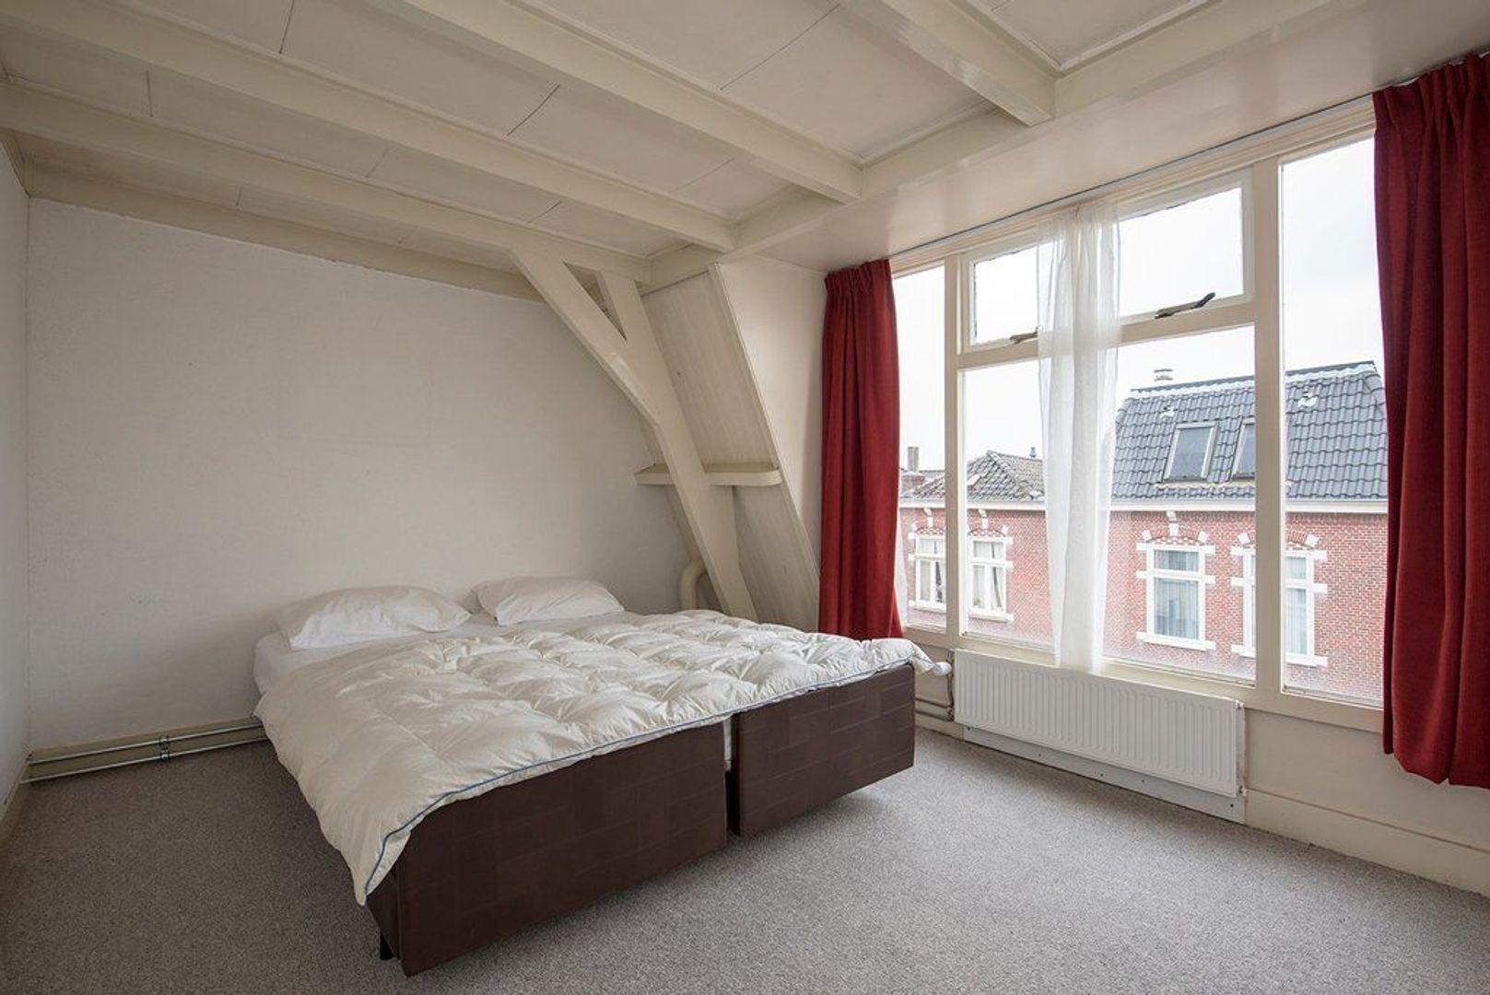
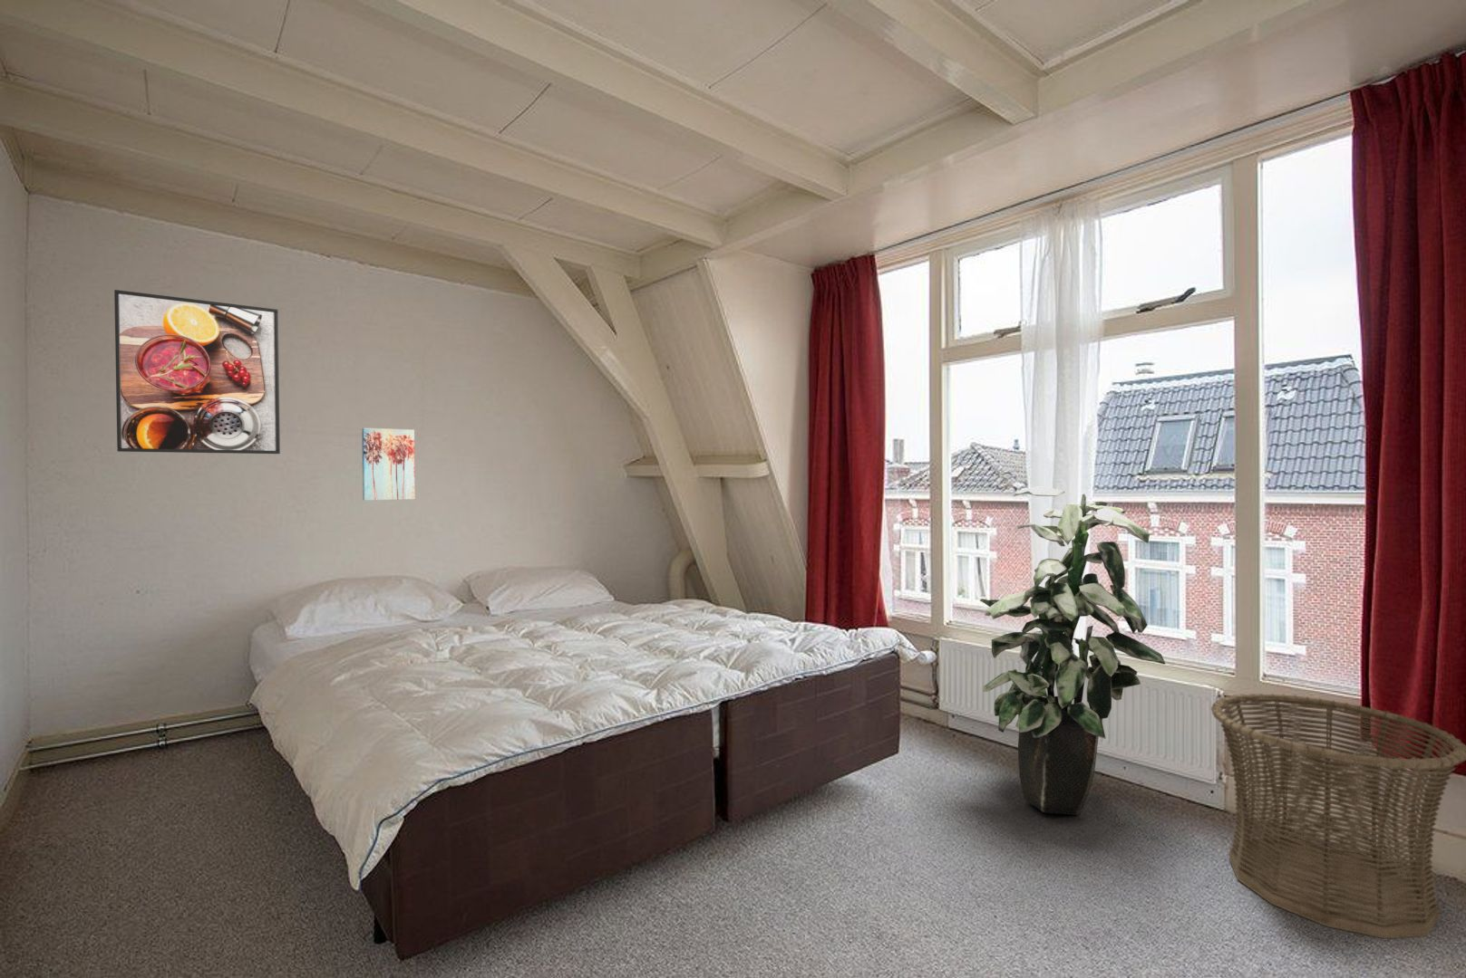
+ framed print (201, 377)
+ indoor plant (1059, 645)
+ wall art (388, 464)
+ basket (1327, 804)
